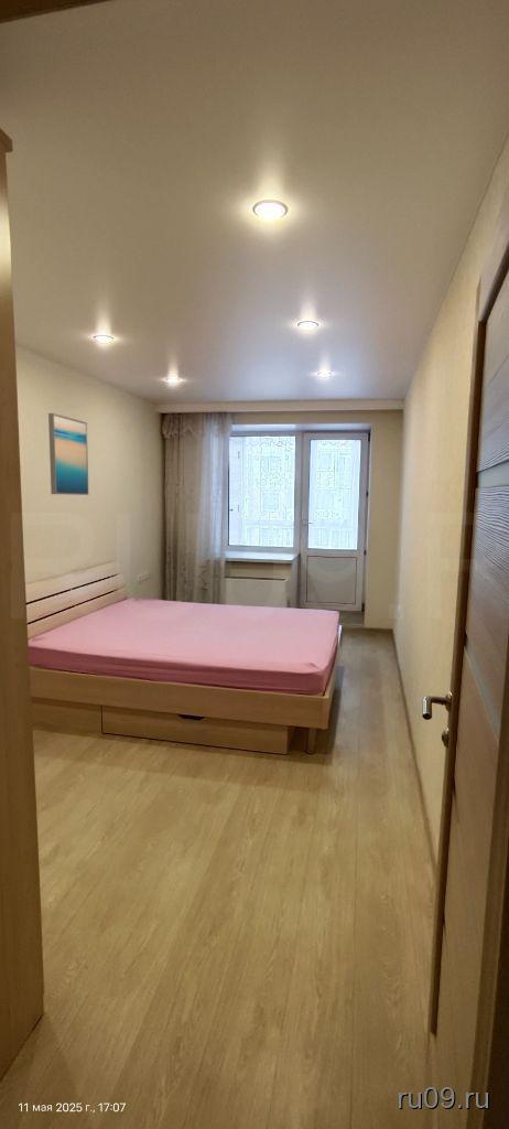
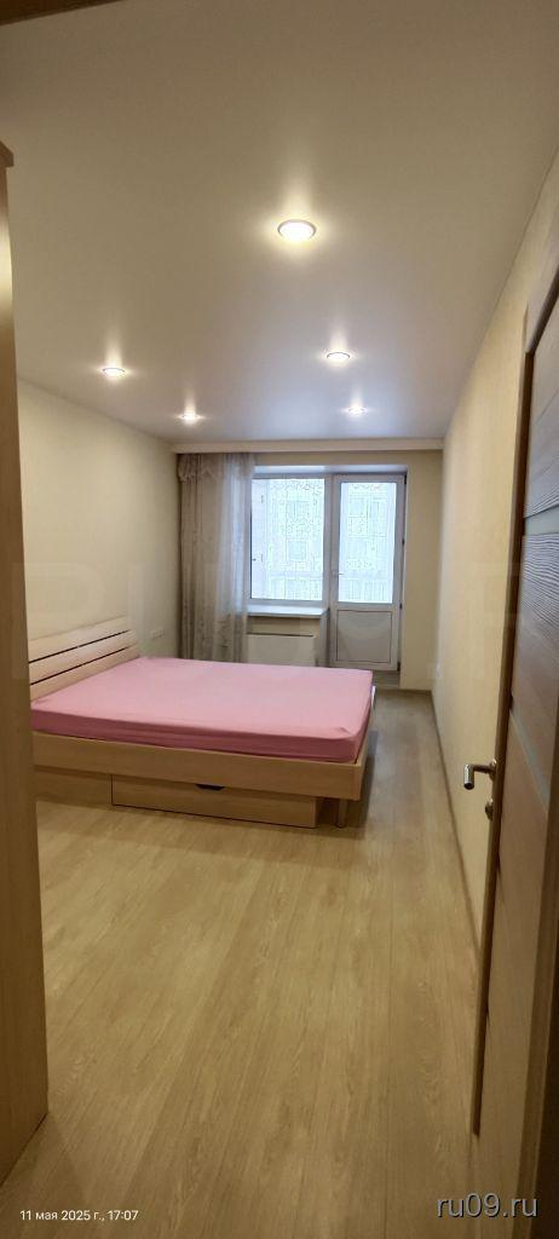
- wall art (69, 456)
